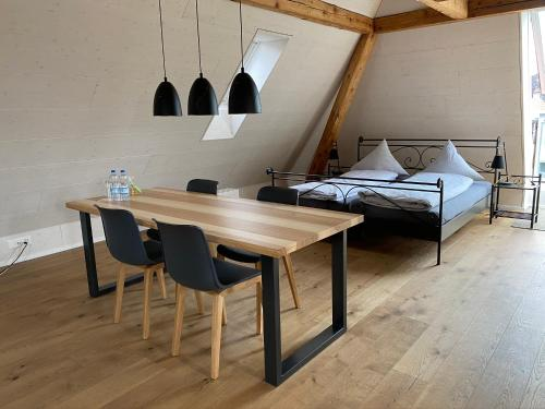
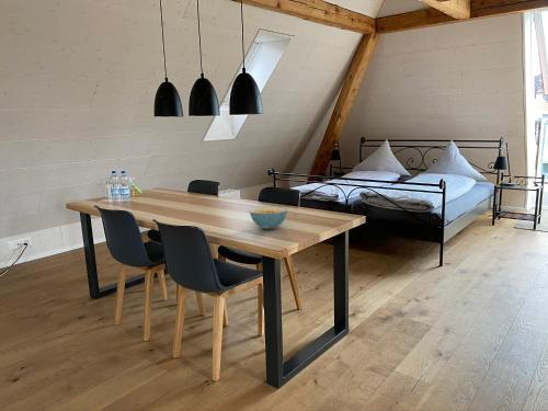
+ cereal bowl (269, 219)
